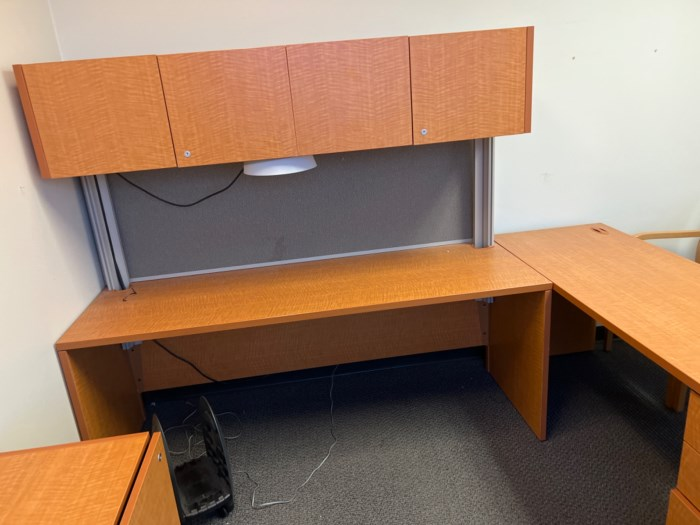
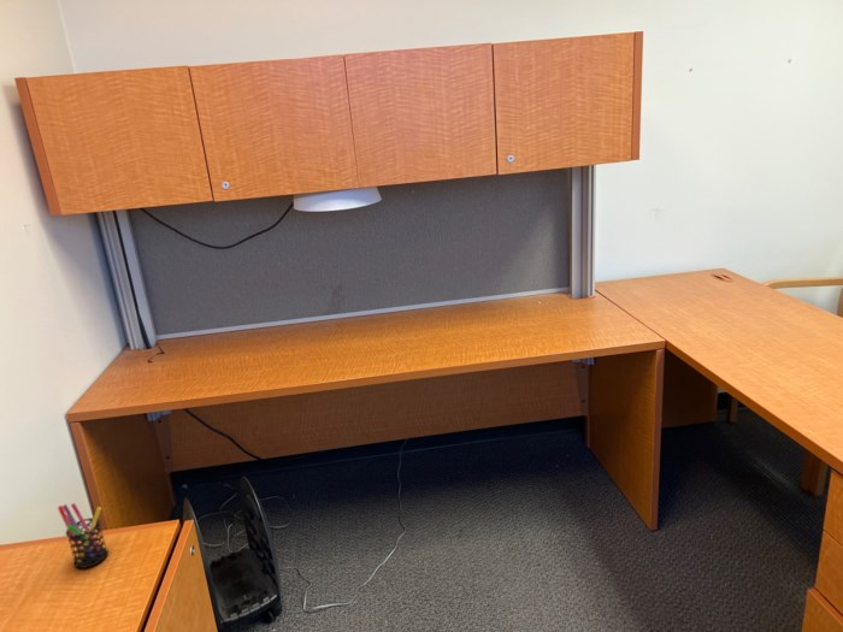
+ pen holder (81, 533)
